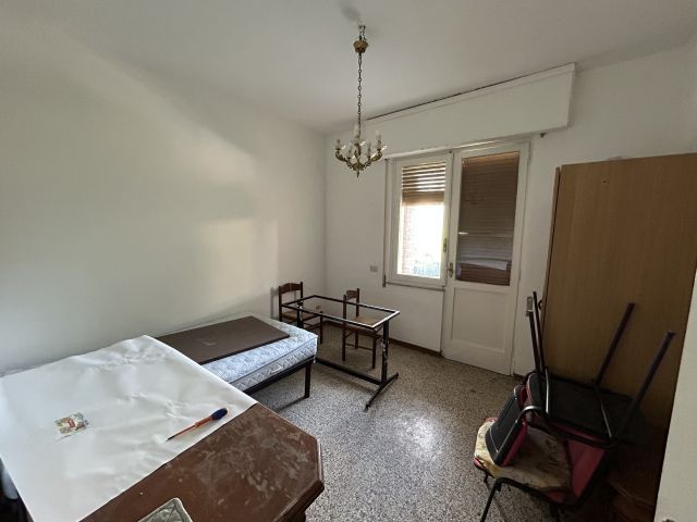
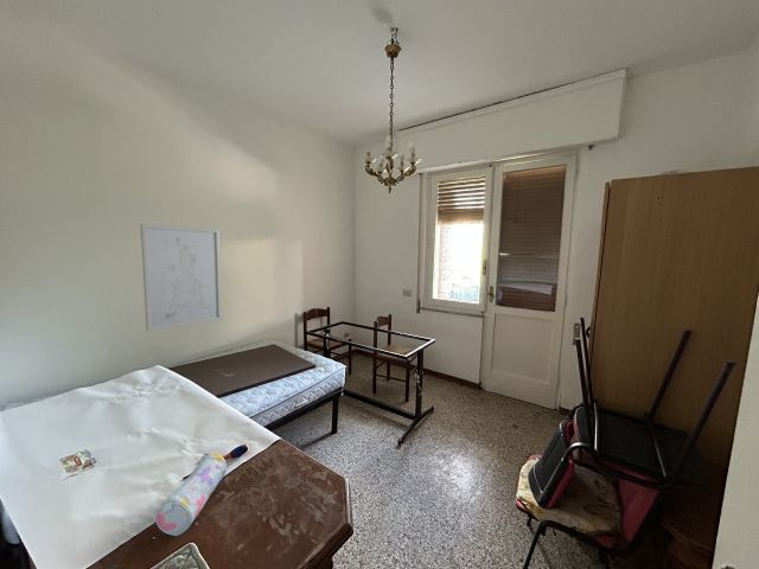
+ pencil case (194, 488)
+ wall art (185, 276)
